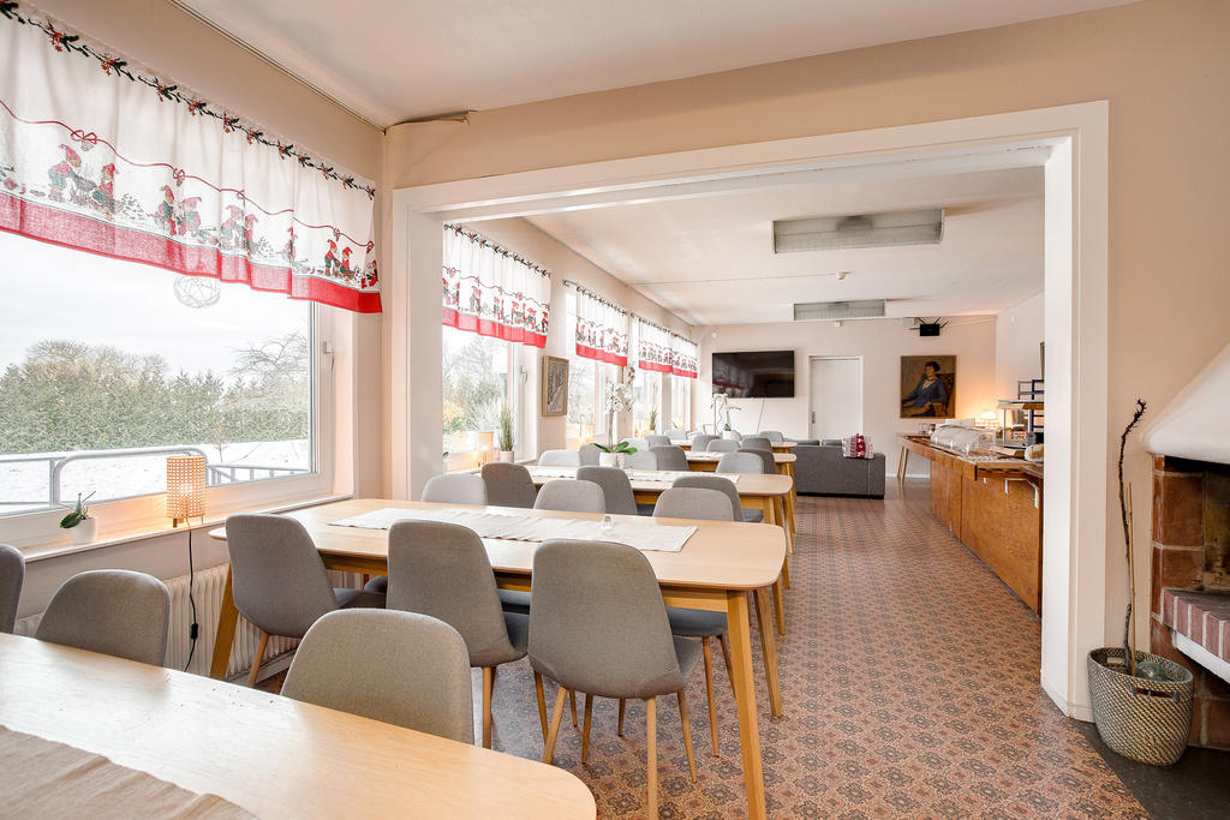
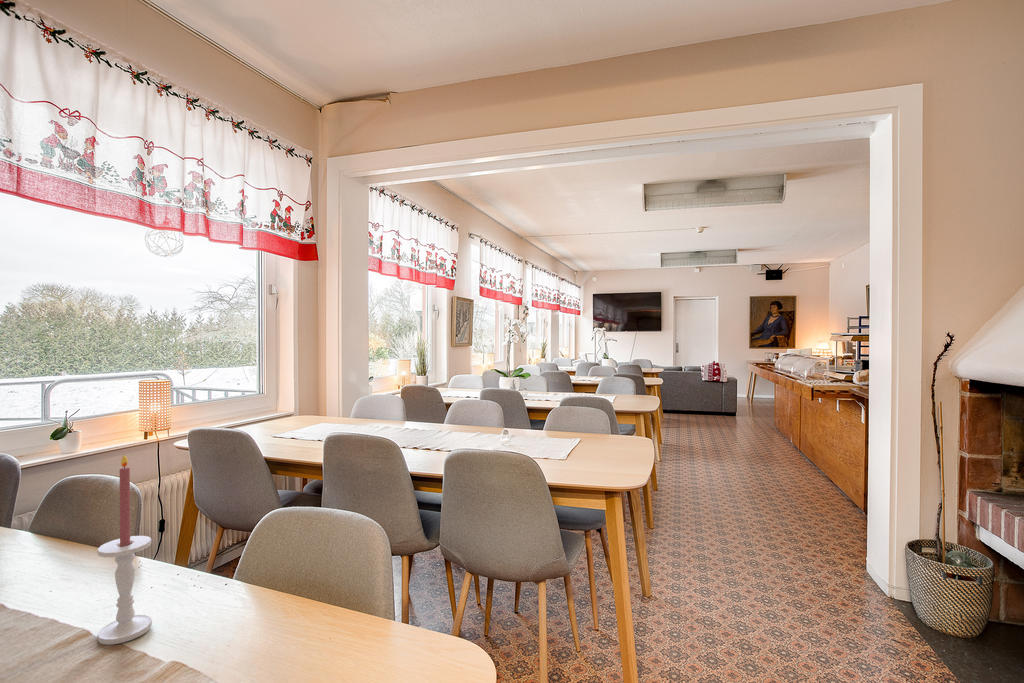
+ candle holder (125, 543)
